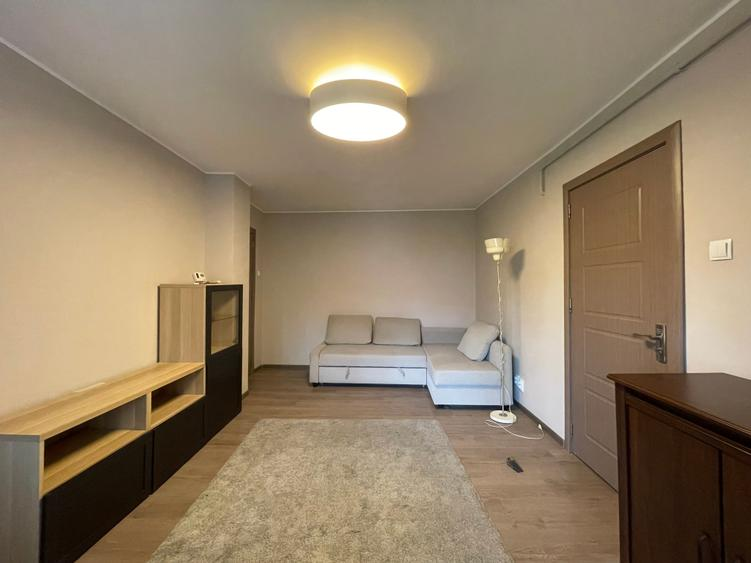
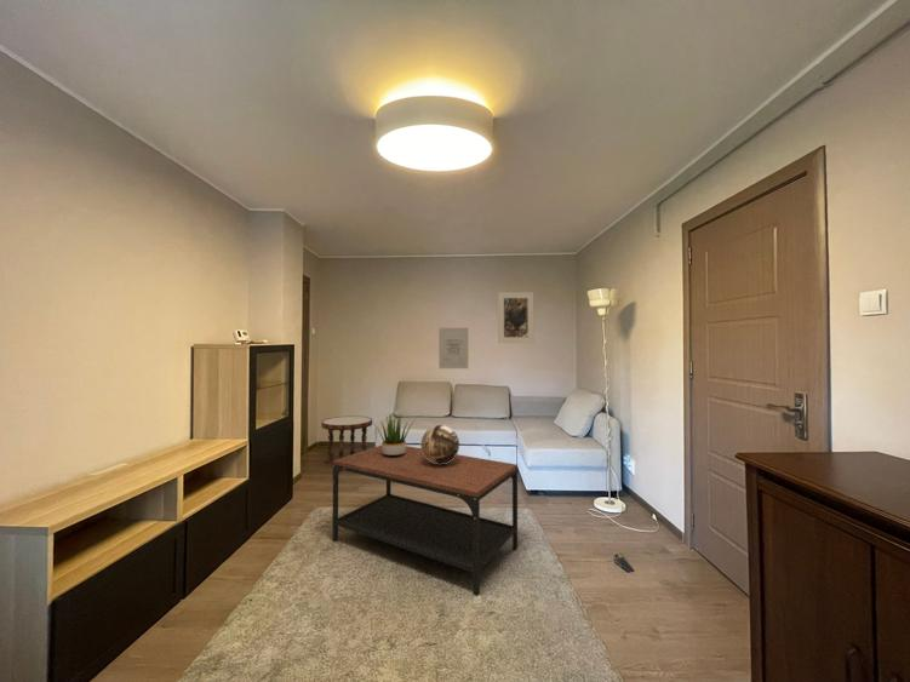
+ coffee table (423, 503)
+ side table (350, 440)
+ potted plant (394, 432)
+ decorative bowl (440, 443)
+ wall art (453, 348)
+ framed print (515, 317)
